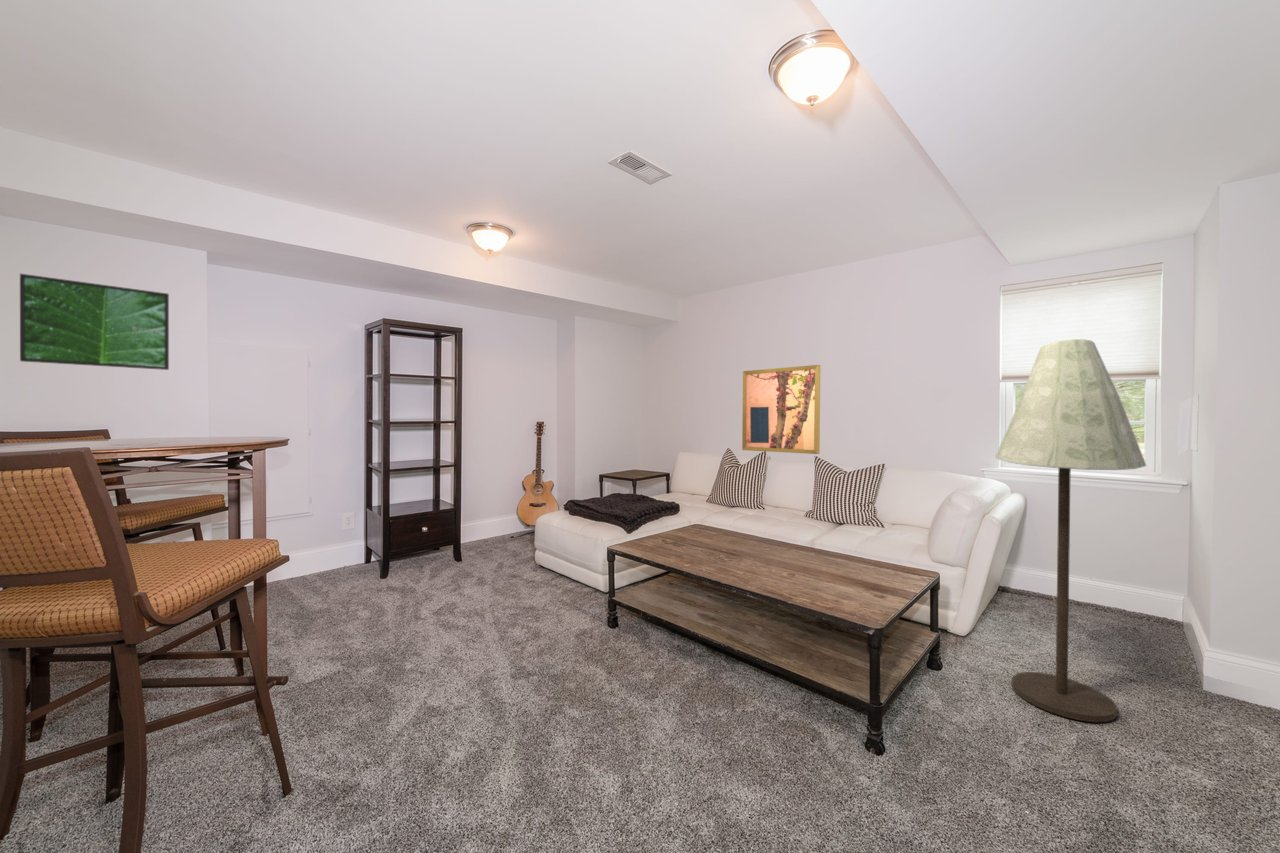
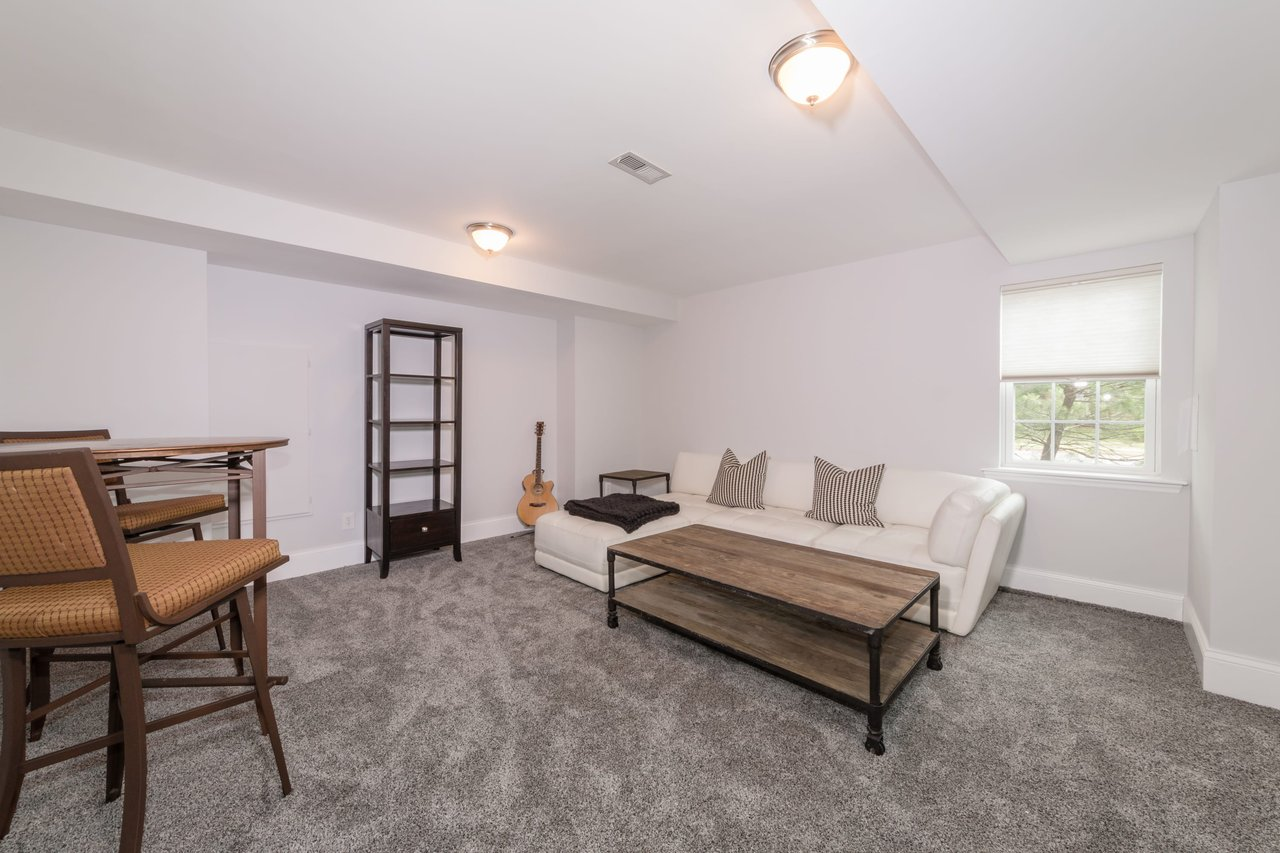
- wall art (779, 410)
- floor lamp (1063, 520)
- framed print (99, 325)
